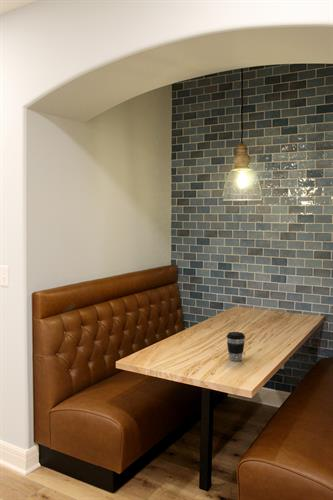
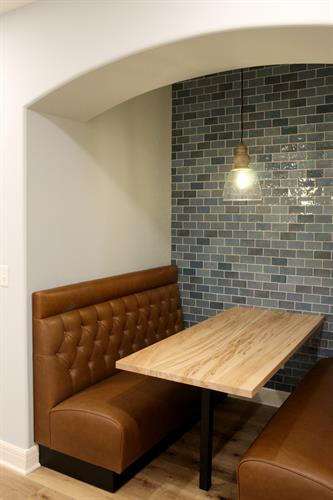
- coffee cup (235, 346)
